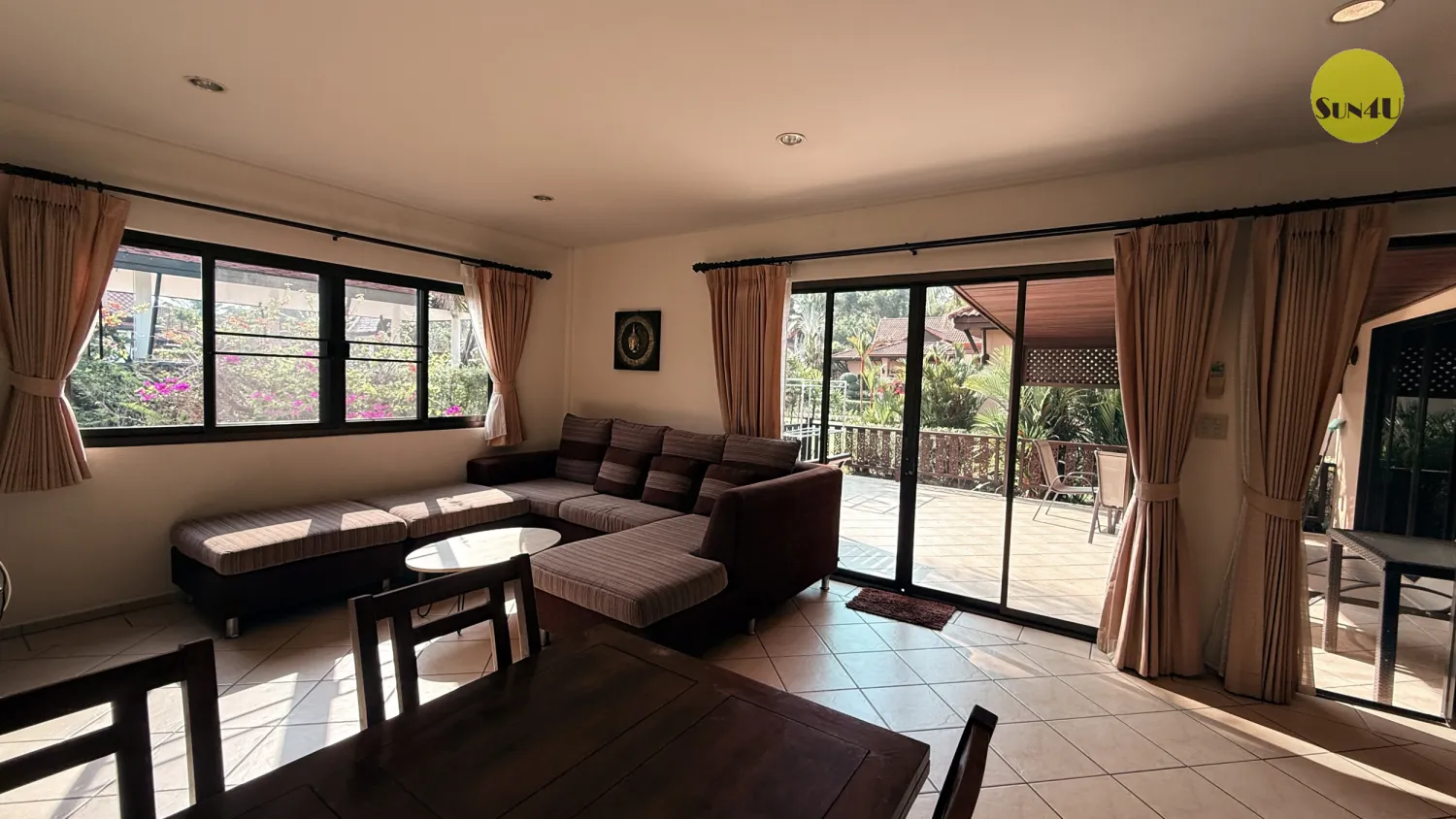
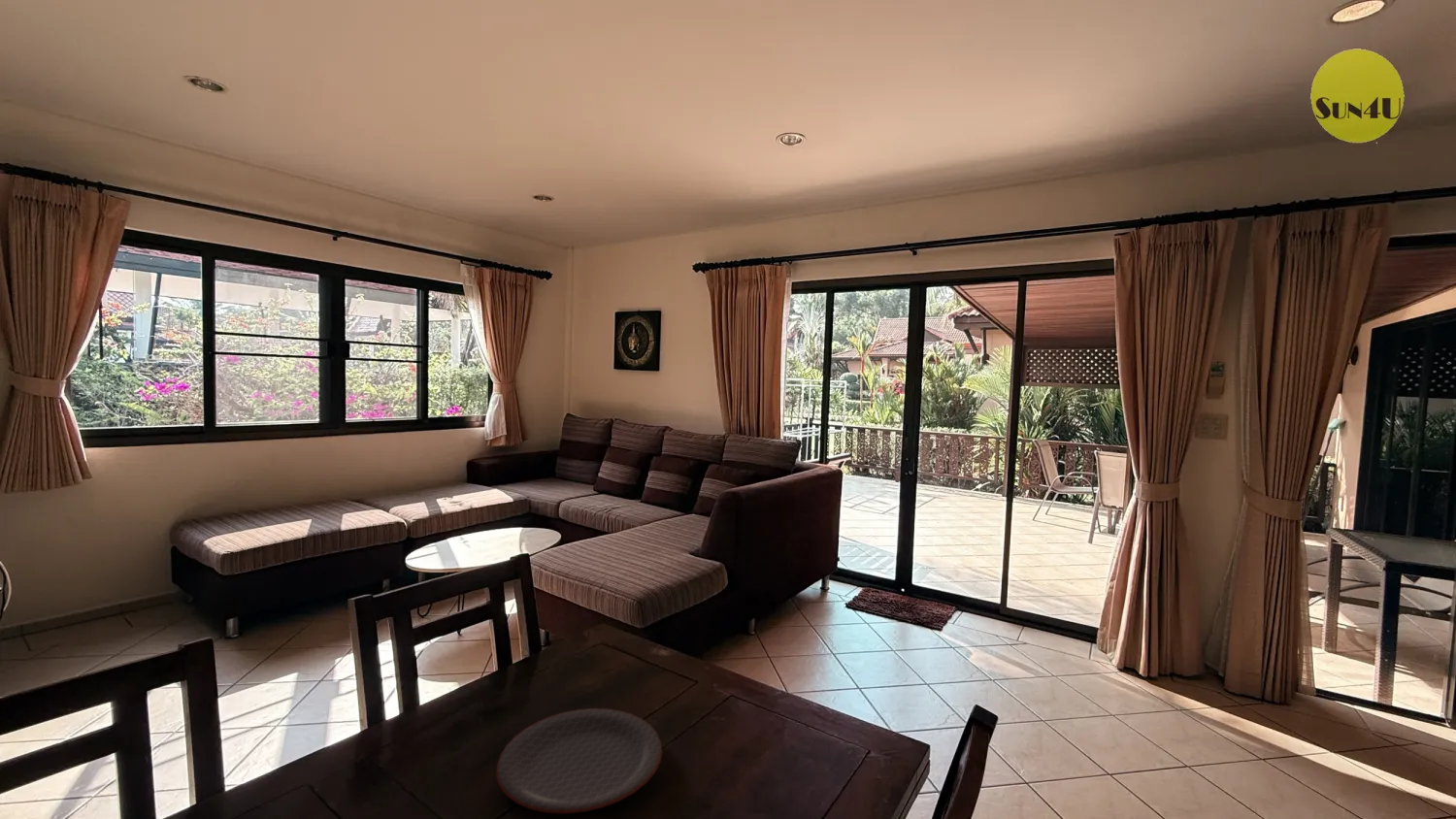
+ plate (581, 759)
